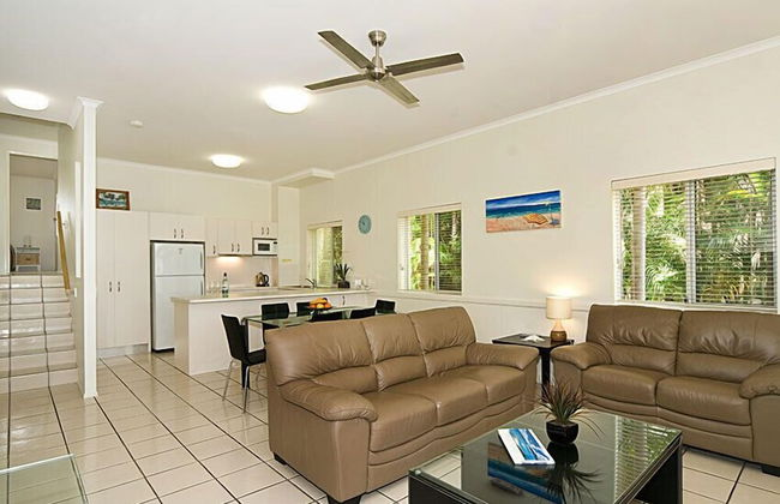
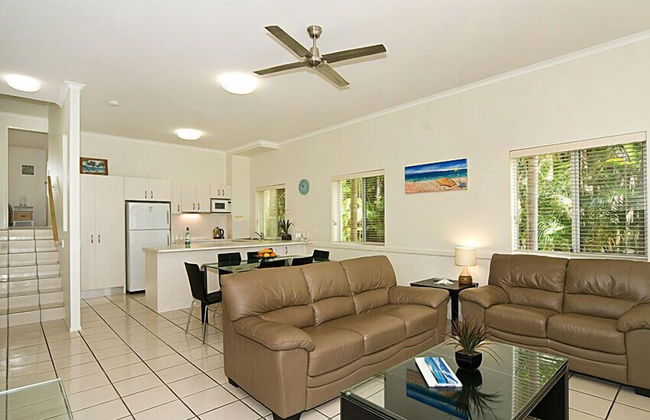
- remote control (504, 485)
